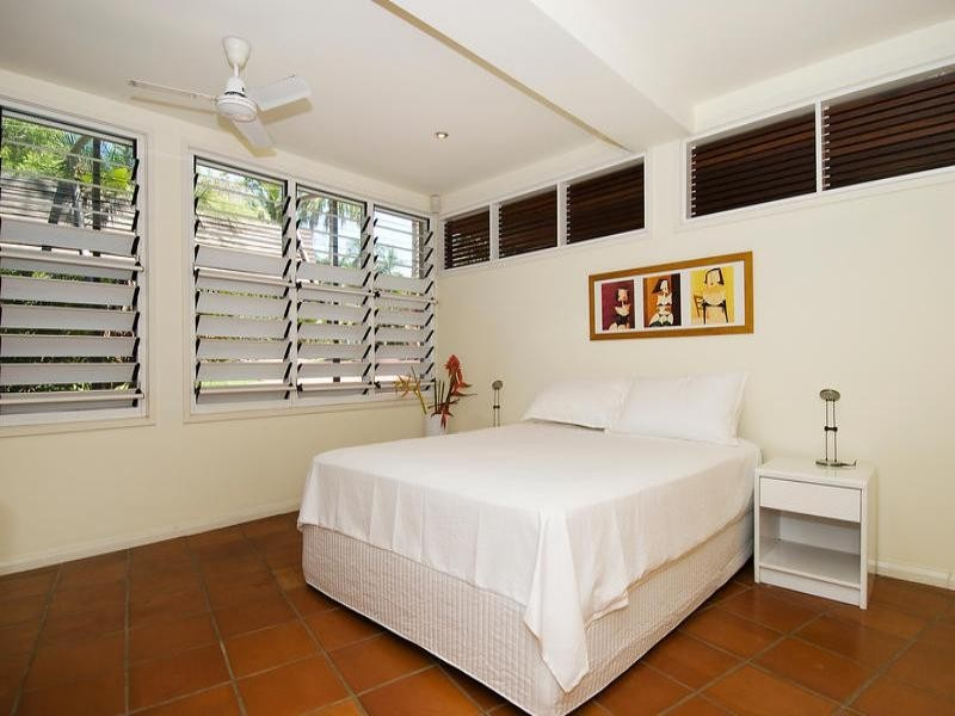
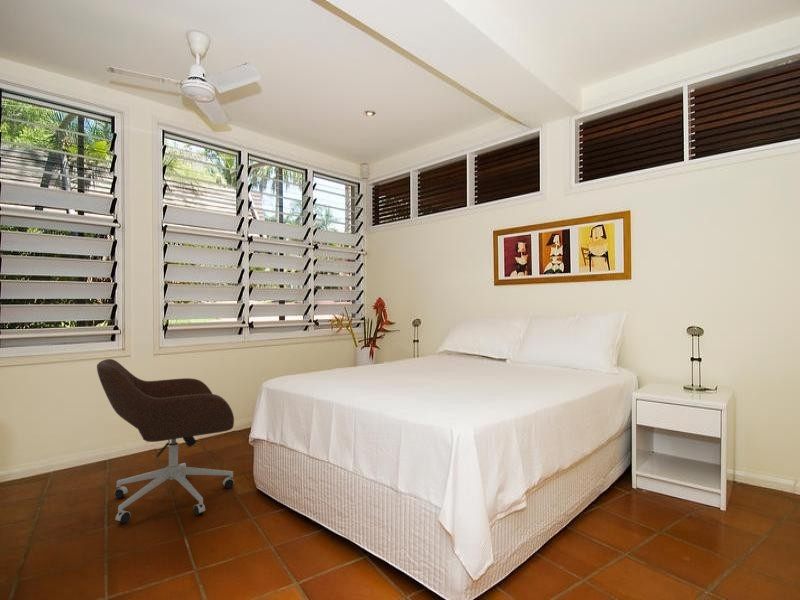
+ office chair (173, 428)
